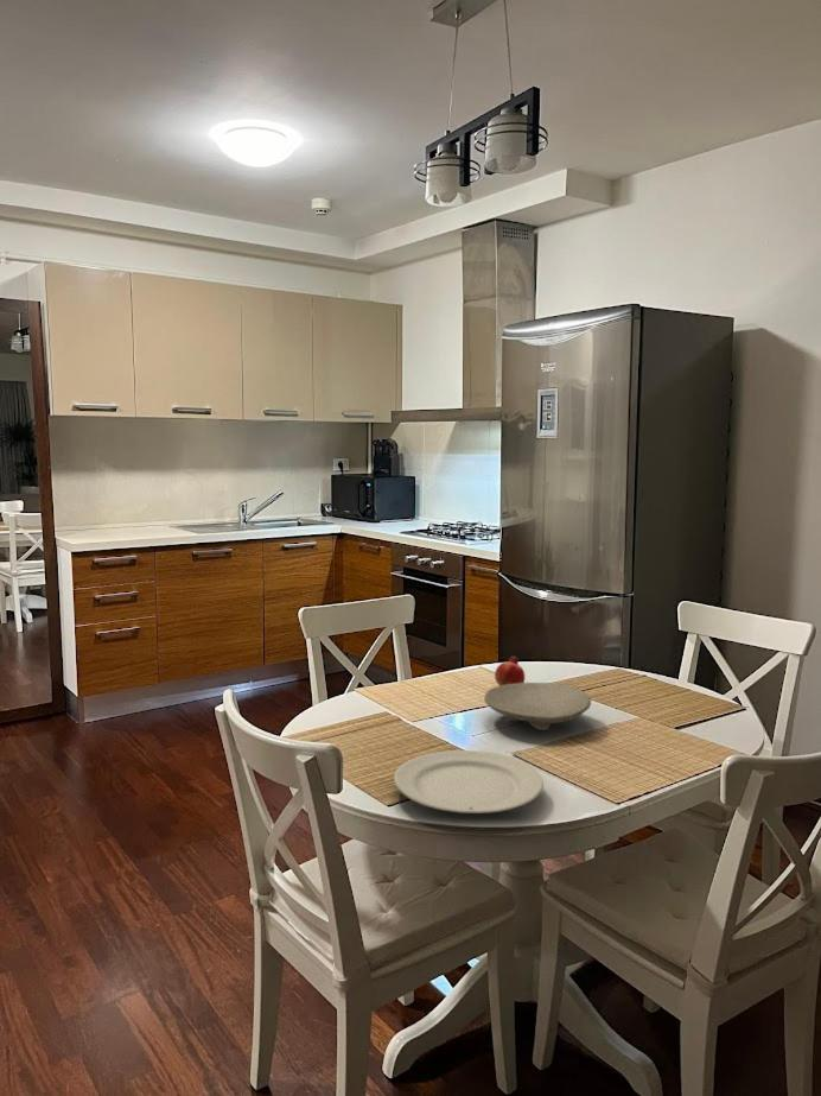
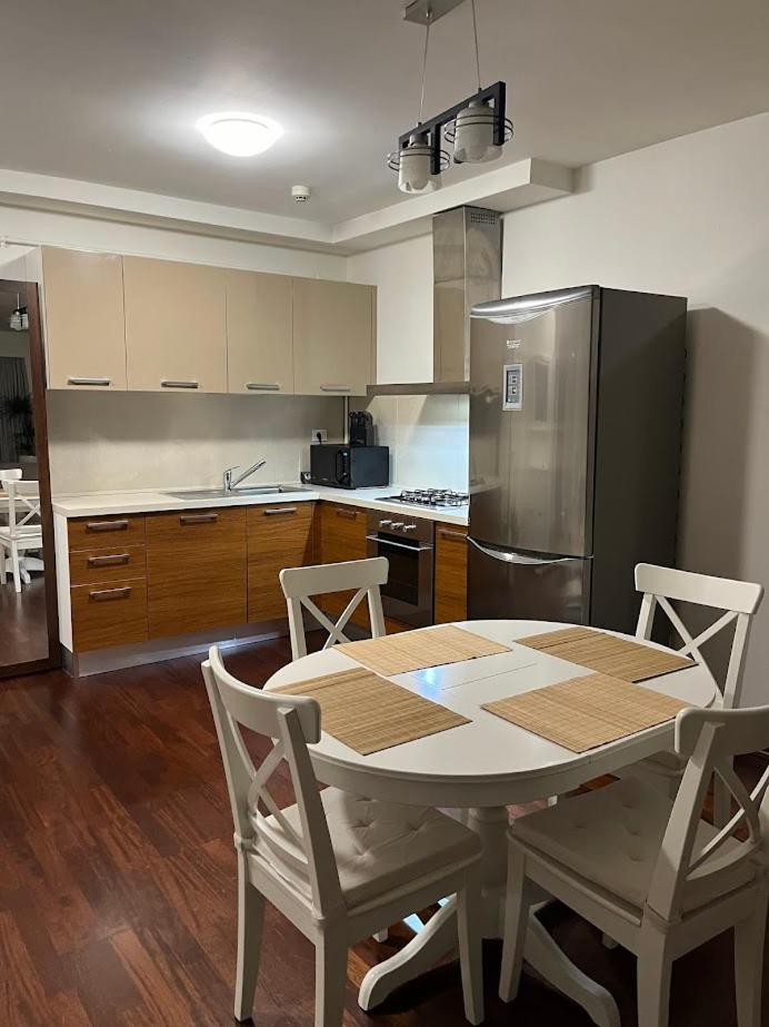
- chinaware (467, 784)
- fruit (509, 673)
- bowl (536, 708)
